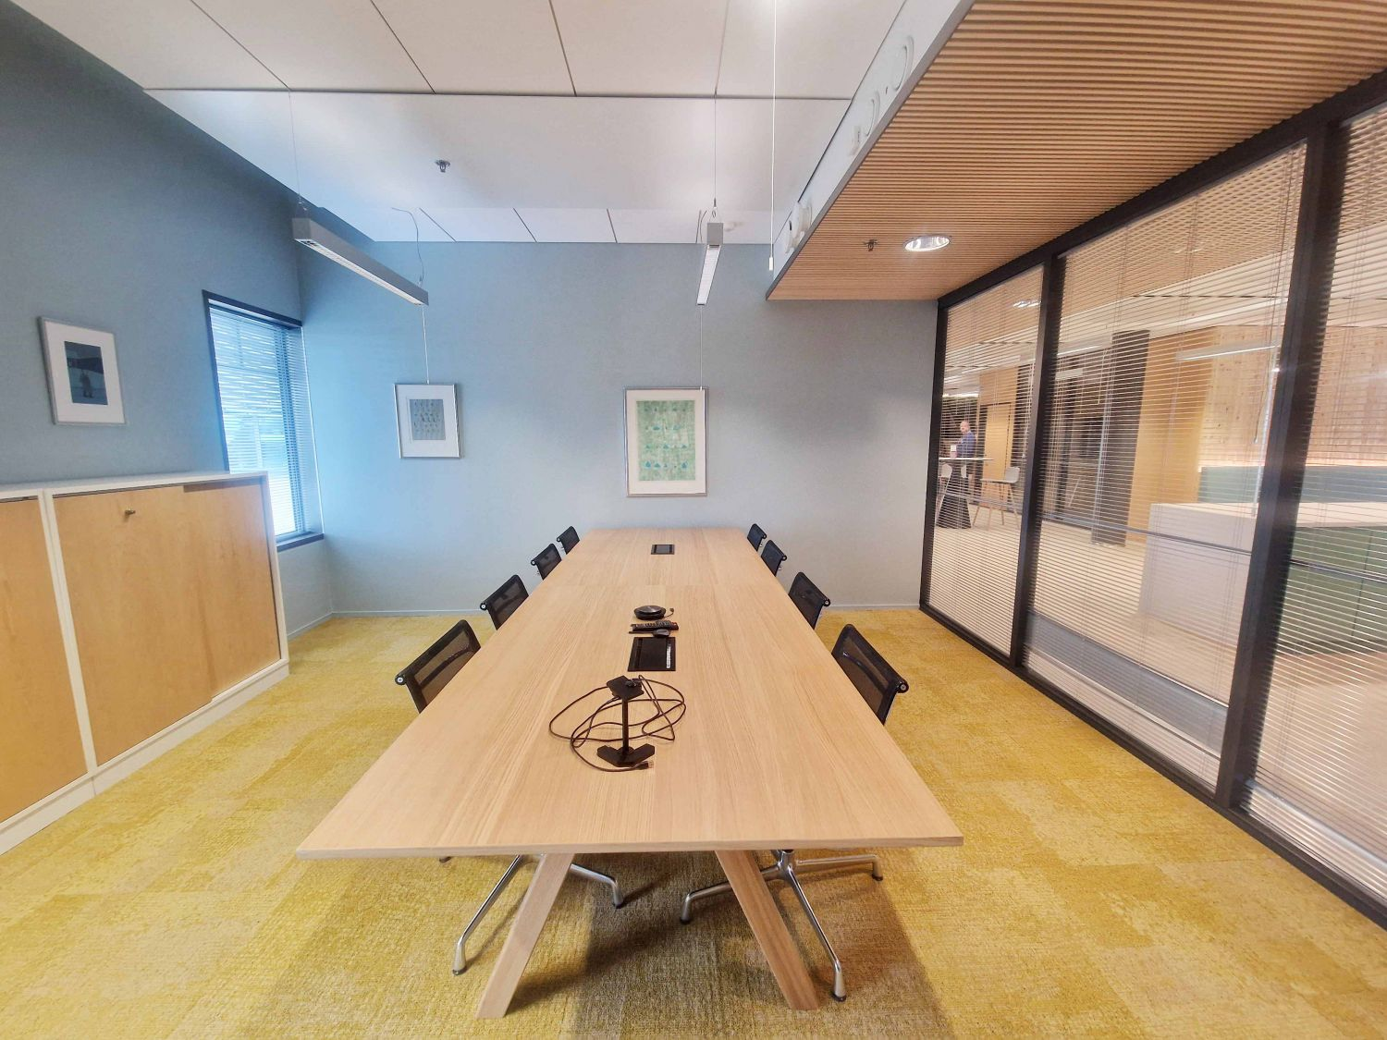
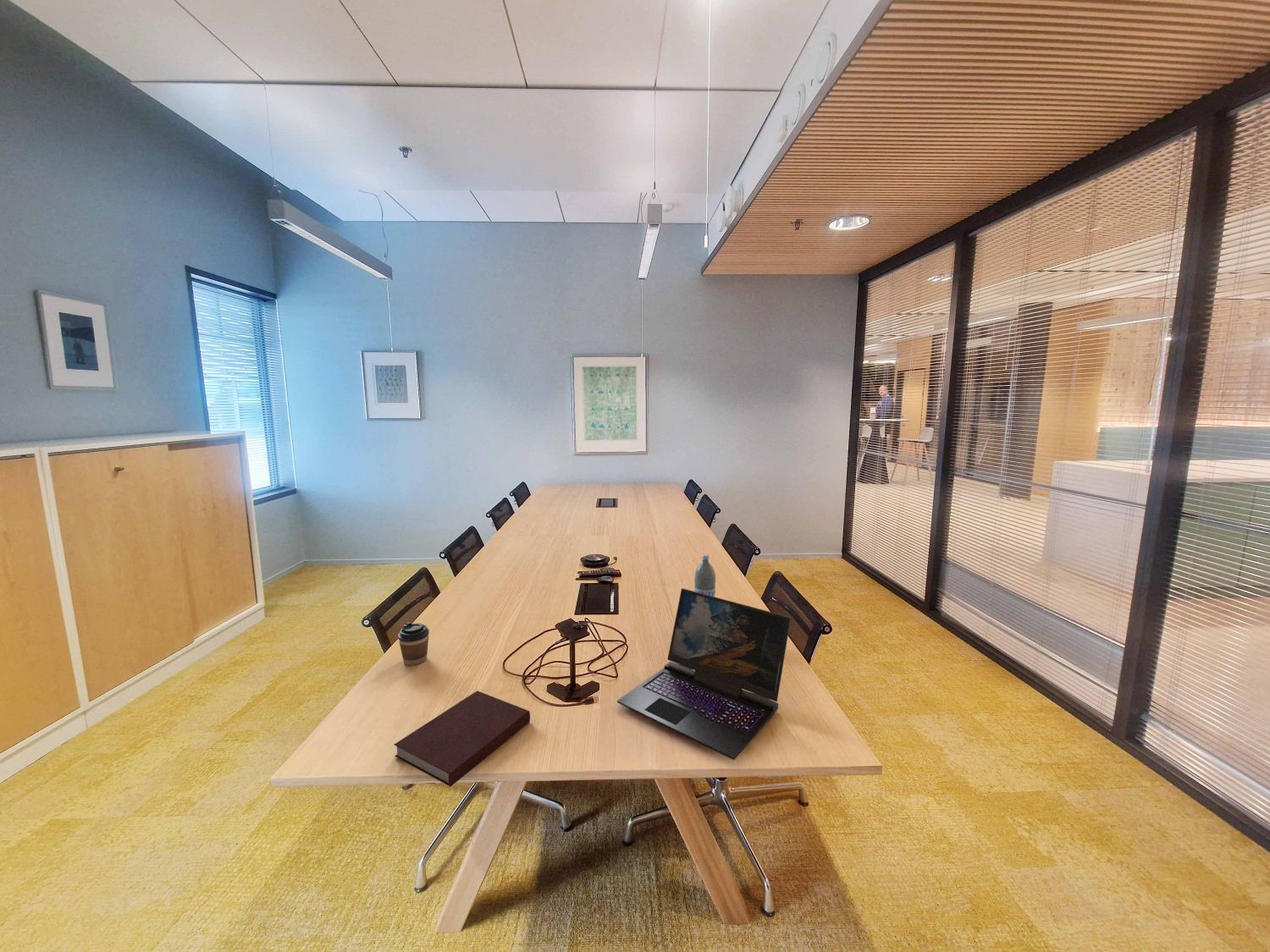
+ water bottle (704, 592)
+ coffee cup (414, 641)
+ notebook (466, 732)
+ laptop (704, 662)
